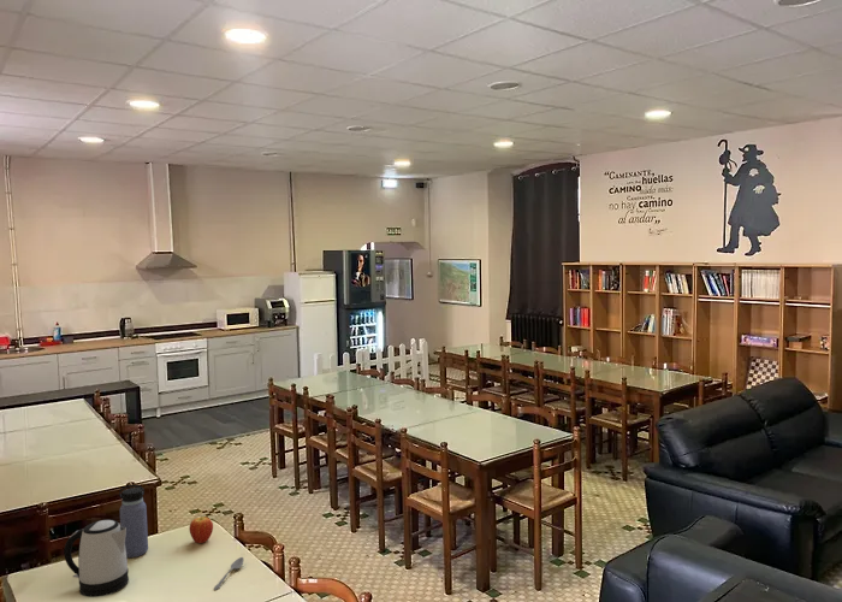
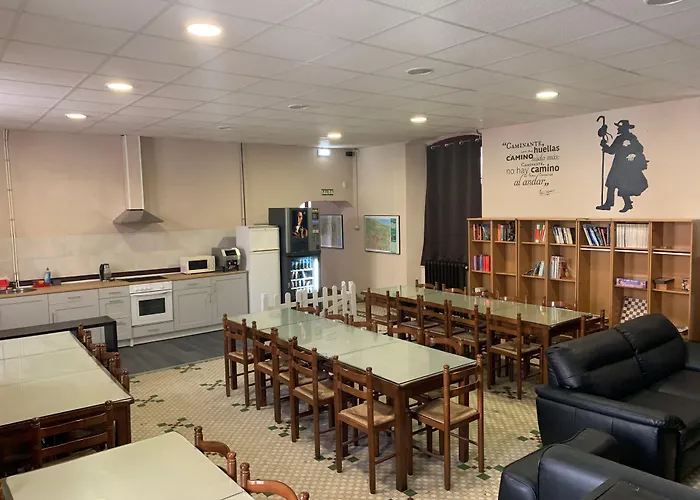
- kettle (96, 555)
- spoon (229, 572)
- water bottle (132, 517)
- fruit (201, 529)
